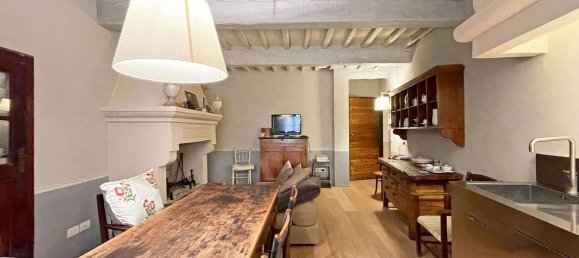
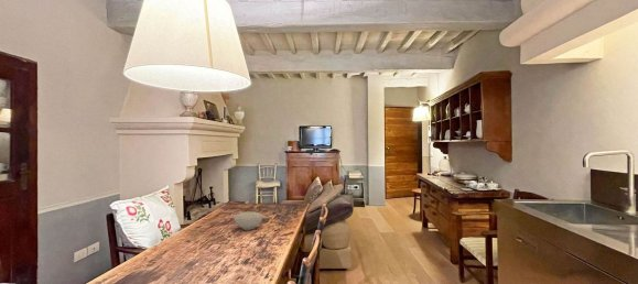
+ bowl (248, 220)
